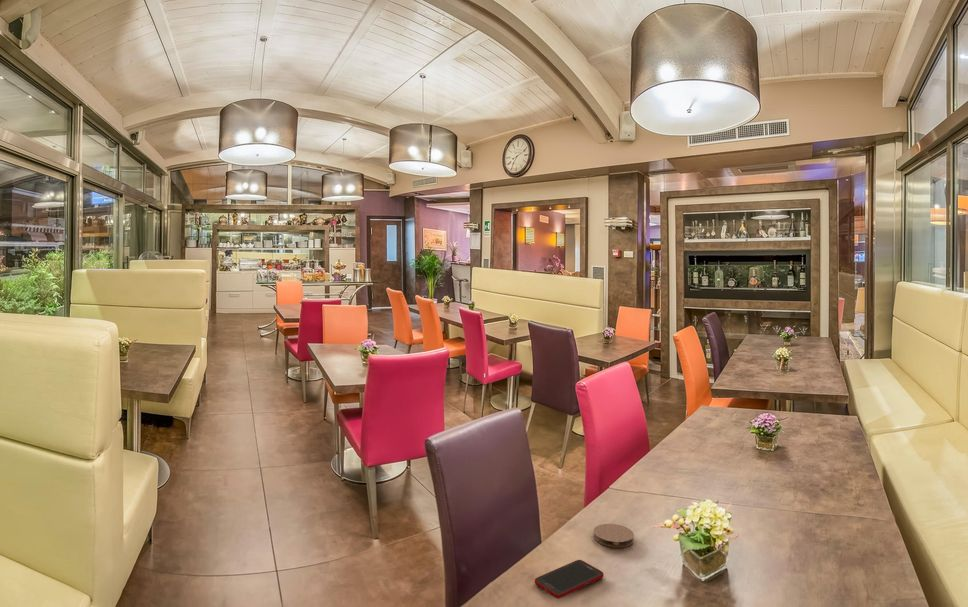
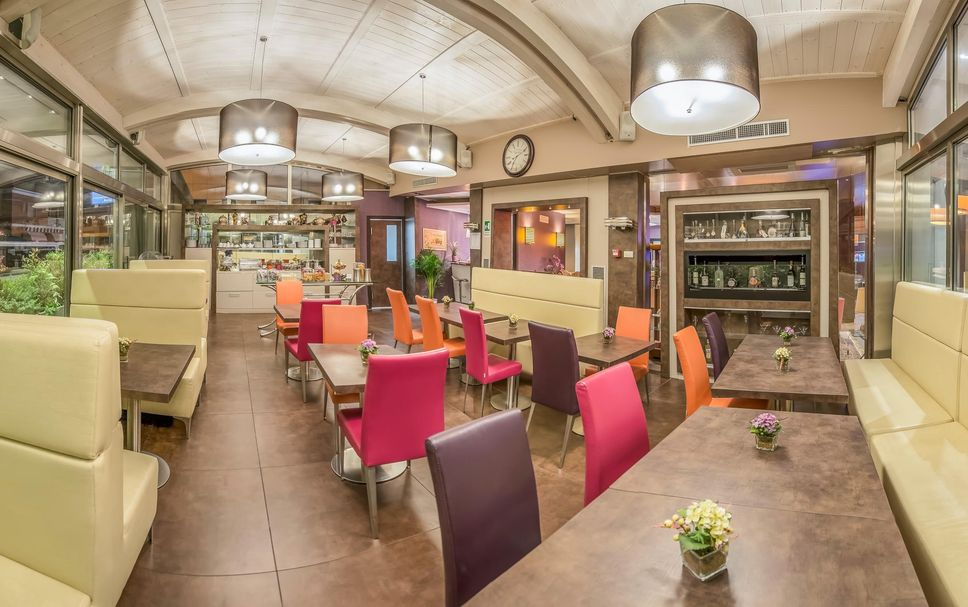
- cell phone (569, 578)
- coaster (613, 535)
